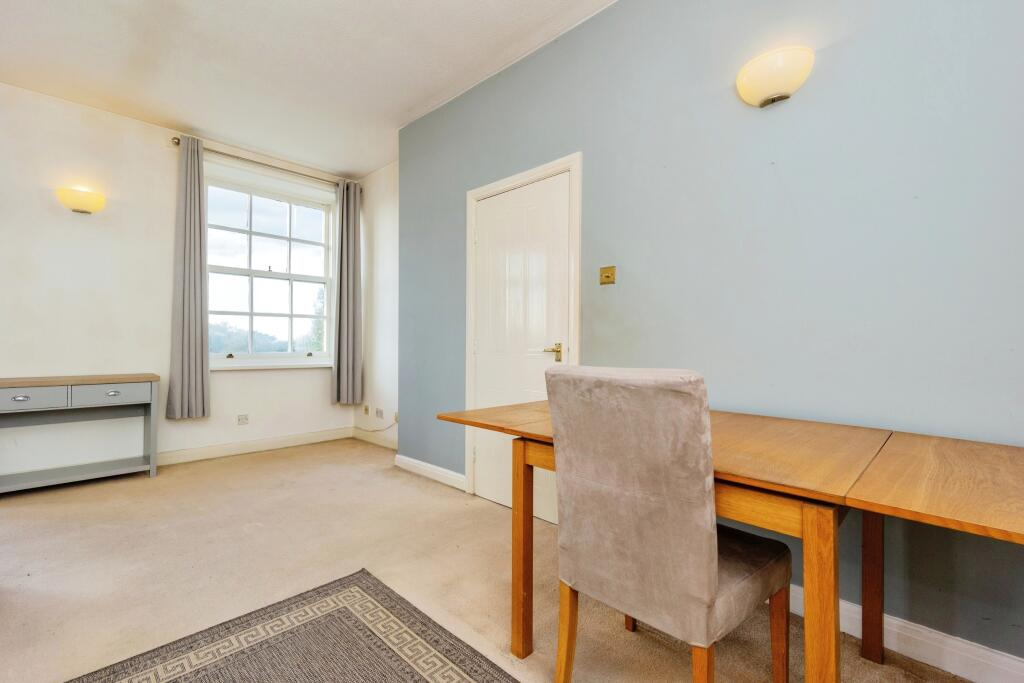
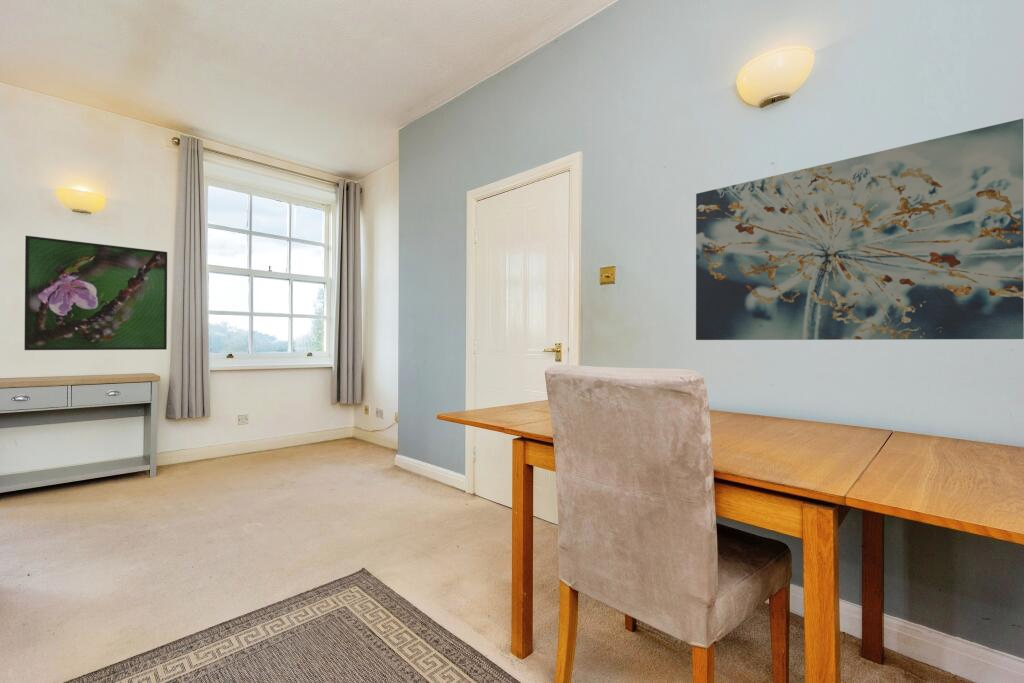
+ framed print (101, 297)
+ wall art (827, 252)
